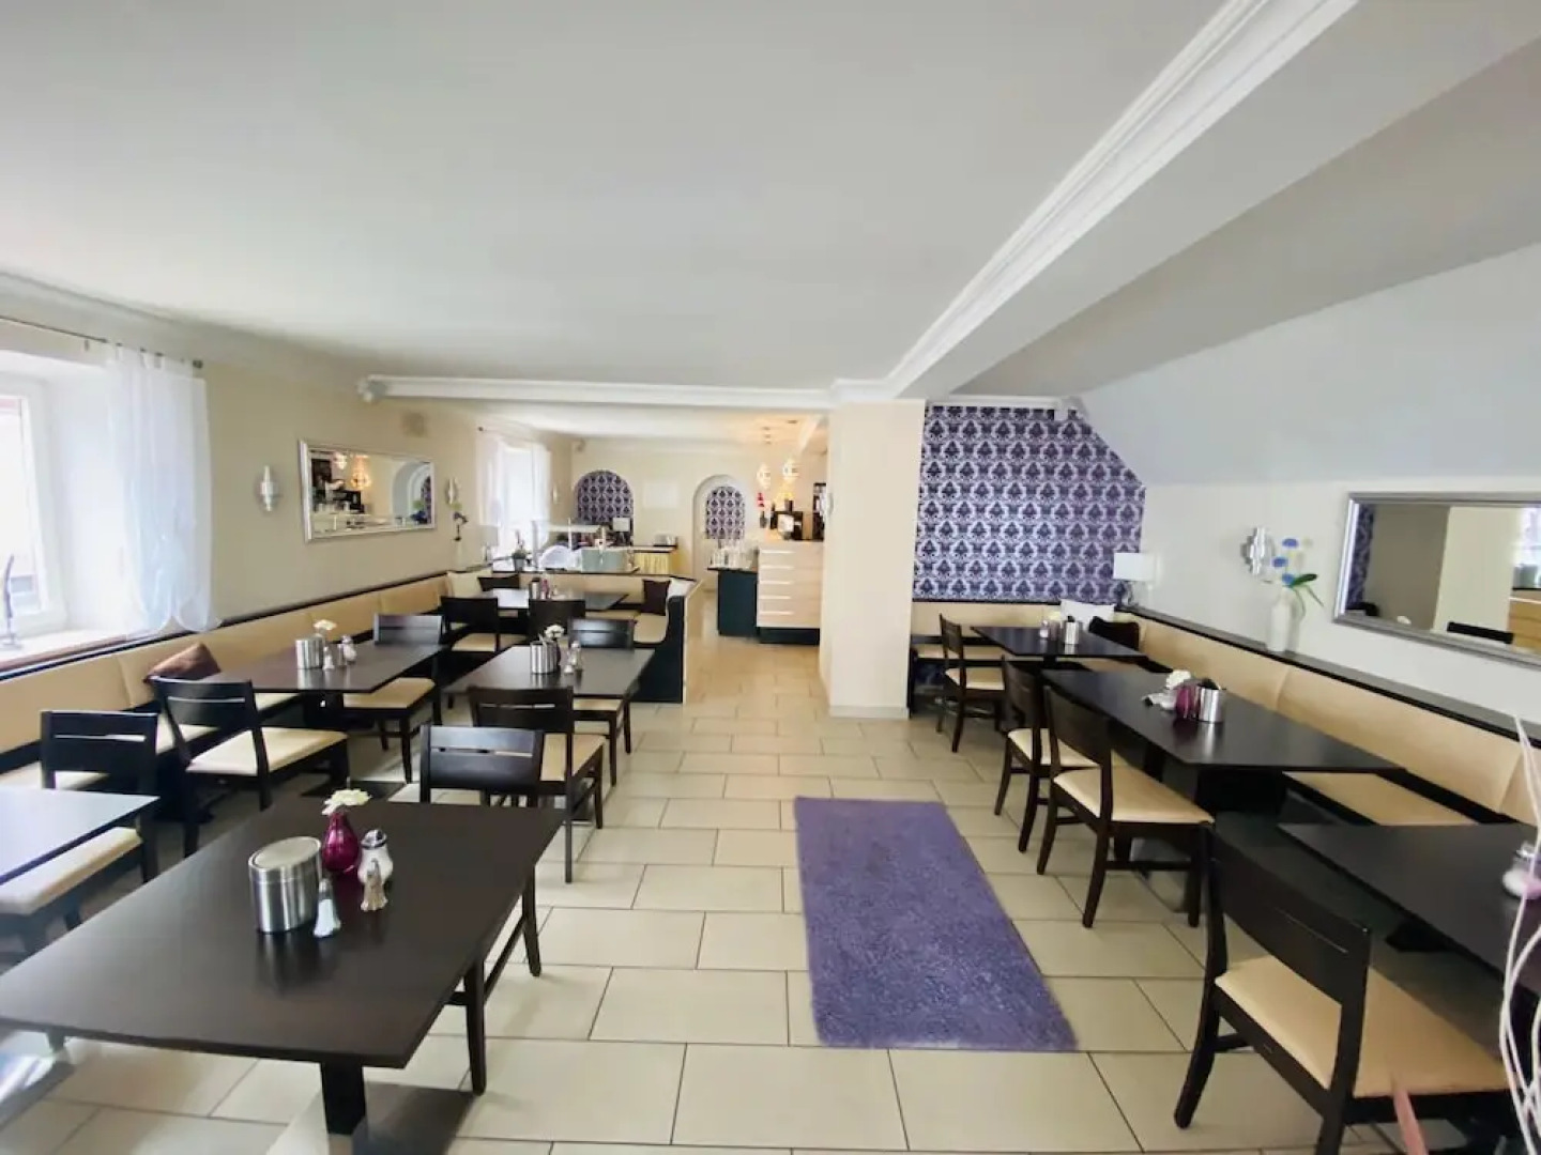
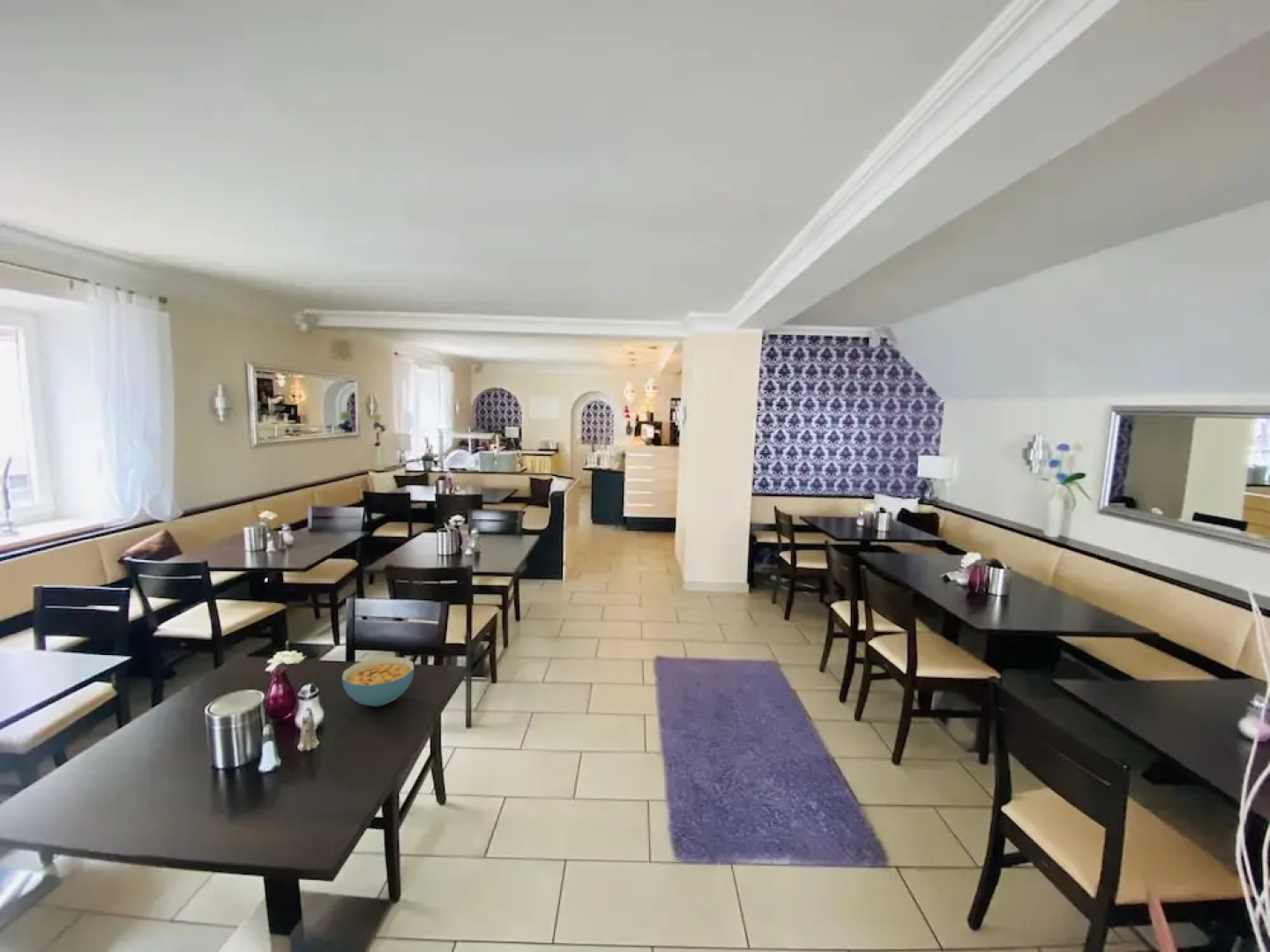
+ cereal bowl (379, 686)
